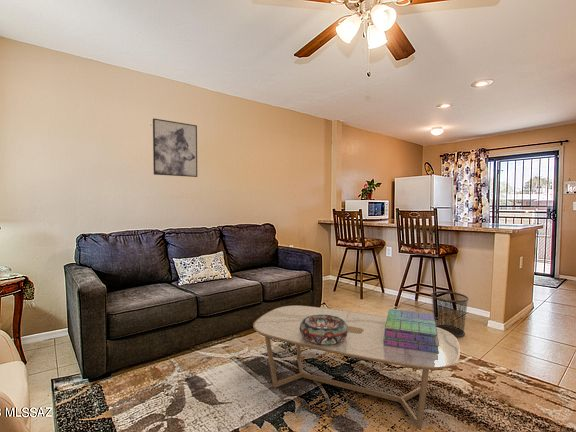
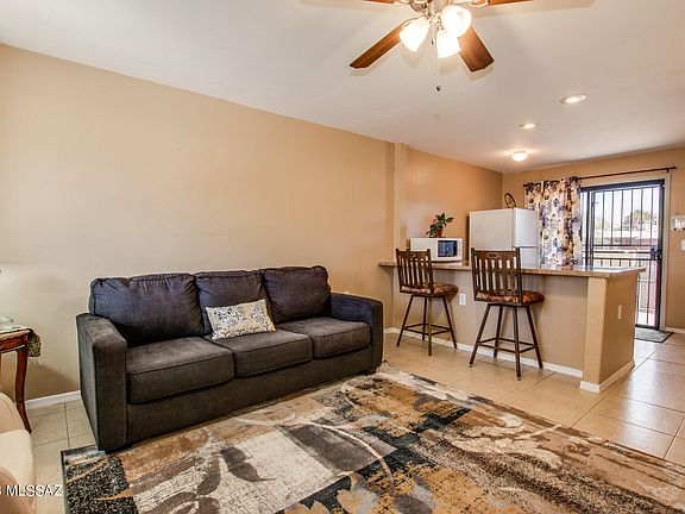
- coffee table (349, 356)
- waste bin (448, 313)
- decorative bowl (323, 328)
- wall art (176, 149)
- stack of books (410, 327)
